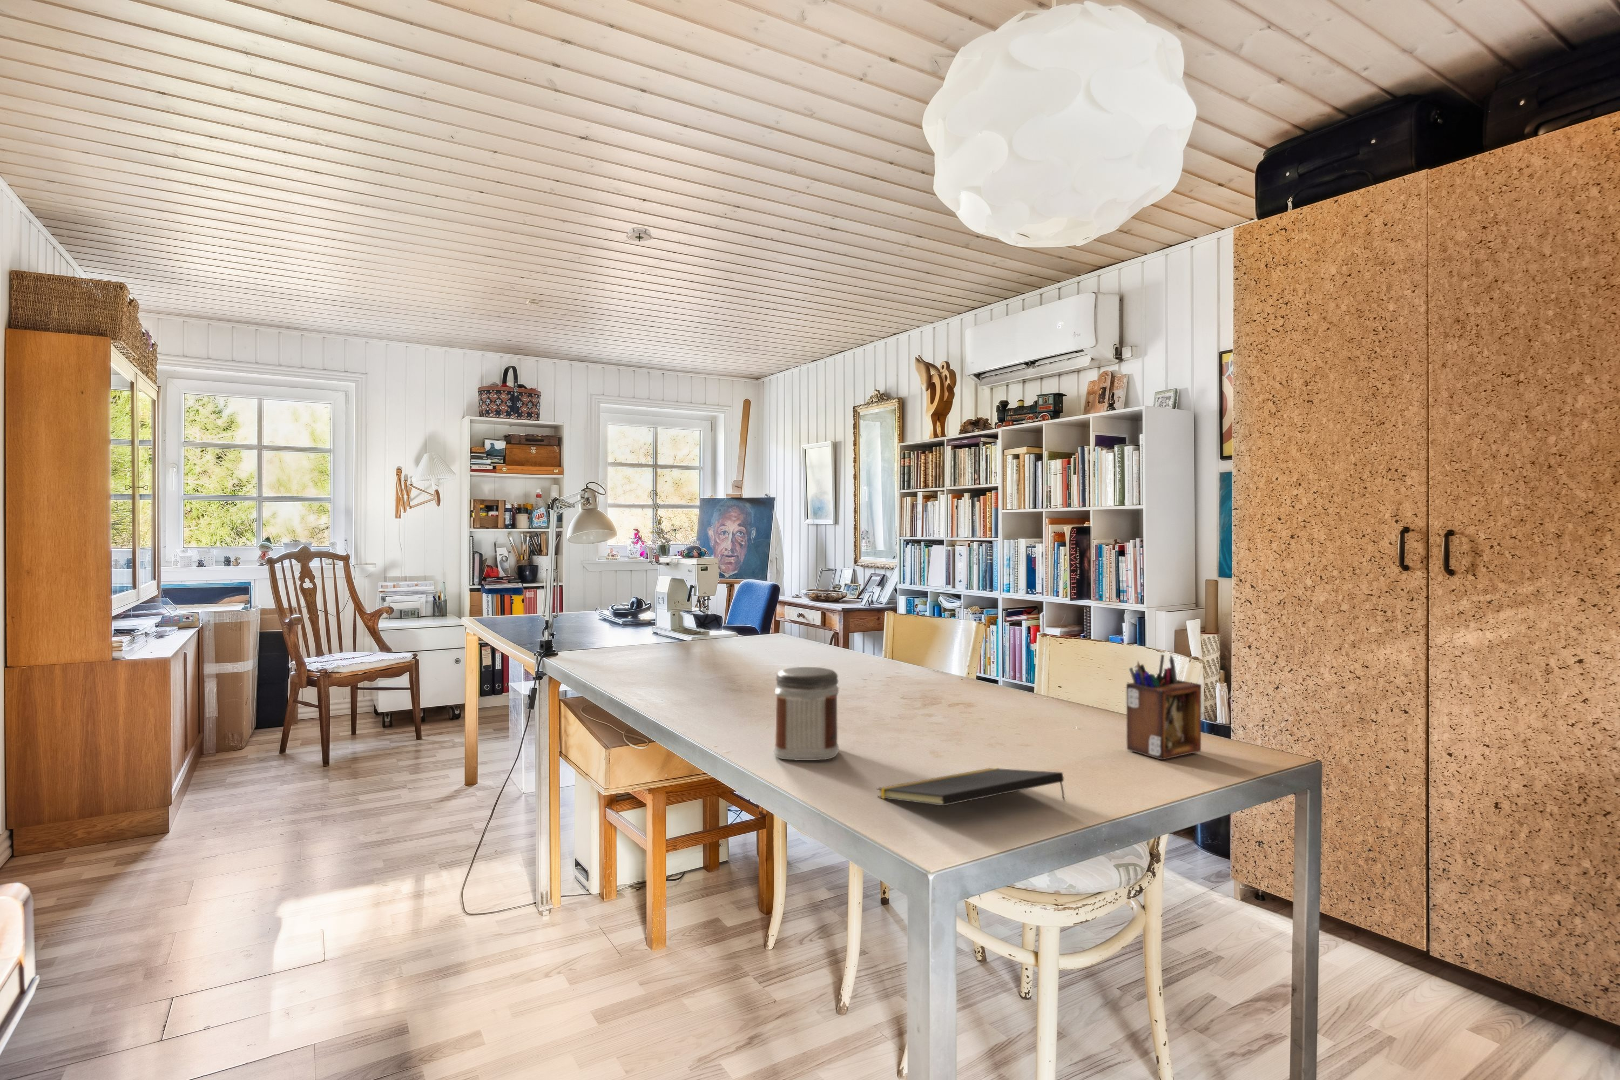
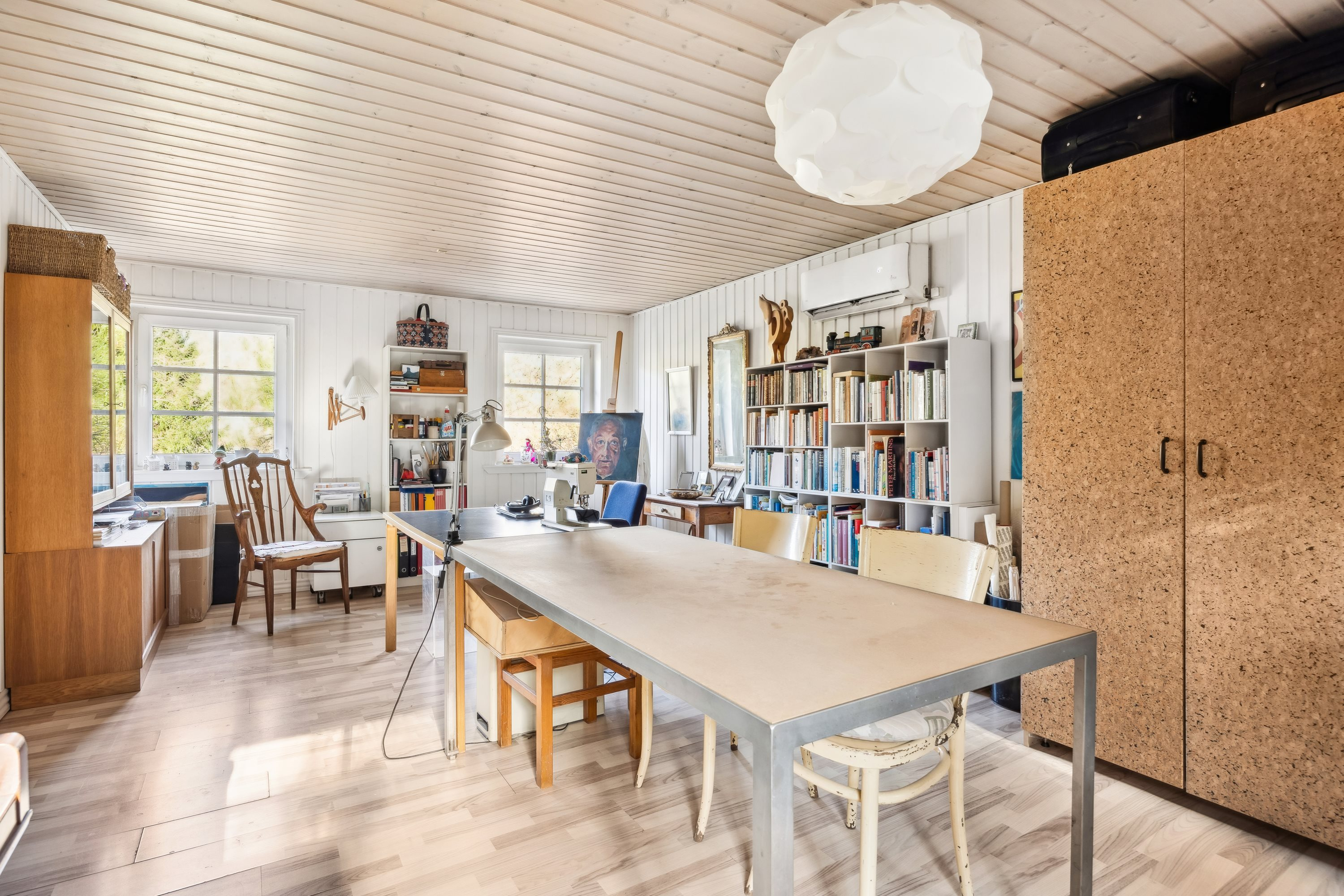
- jar (806, 711)
- smoke detector (639, 234)
- notepad (969, 785)
- desk organizer (1163, 704)
